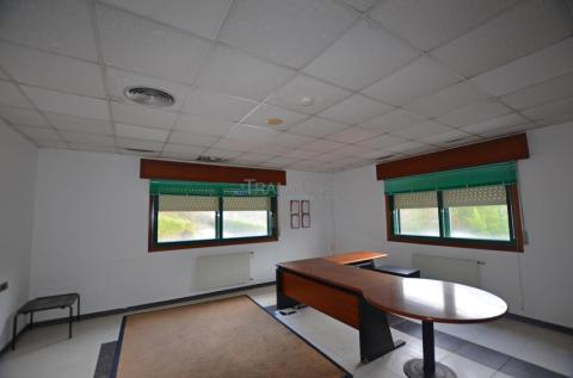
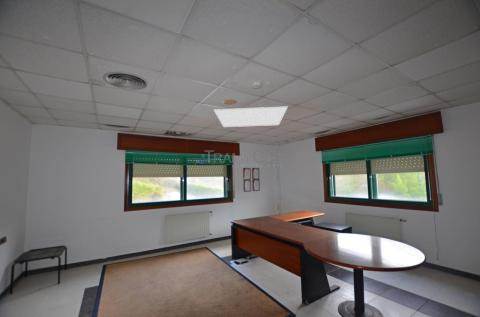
+ light panel (250, 115)
